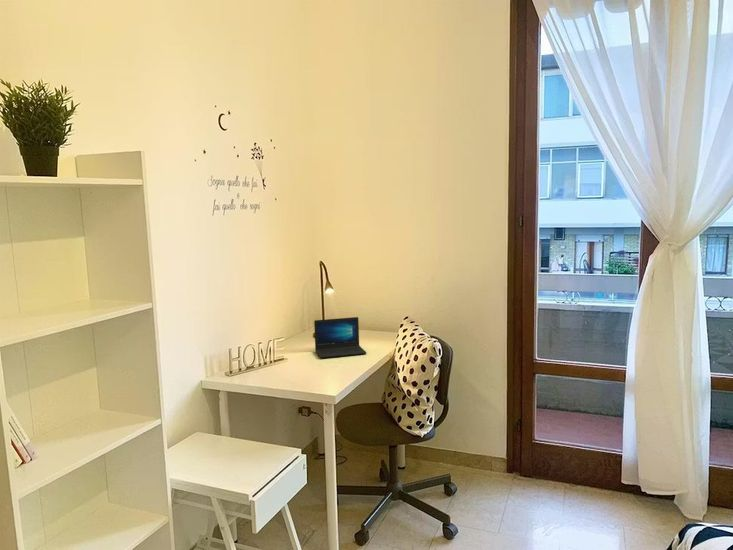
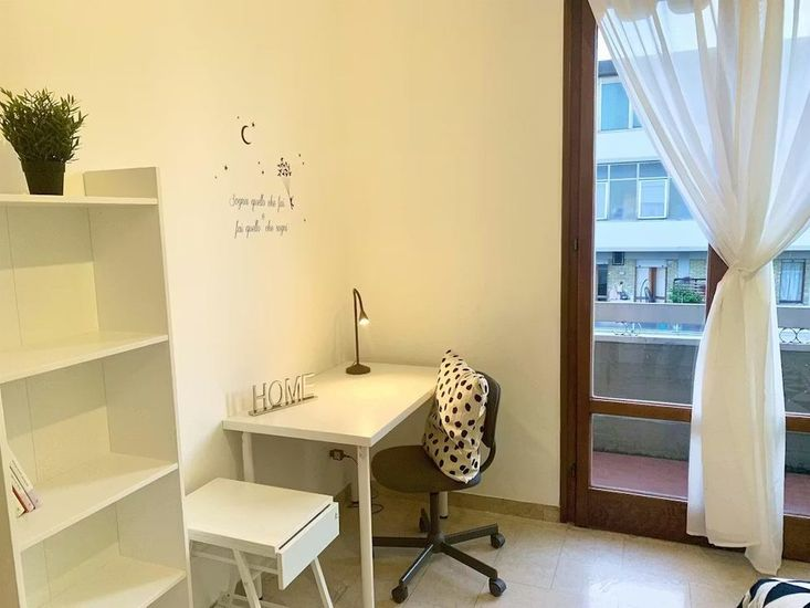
- laptop (339, 336)
